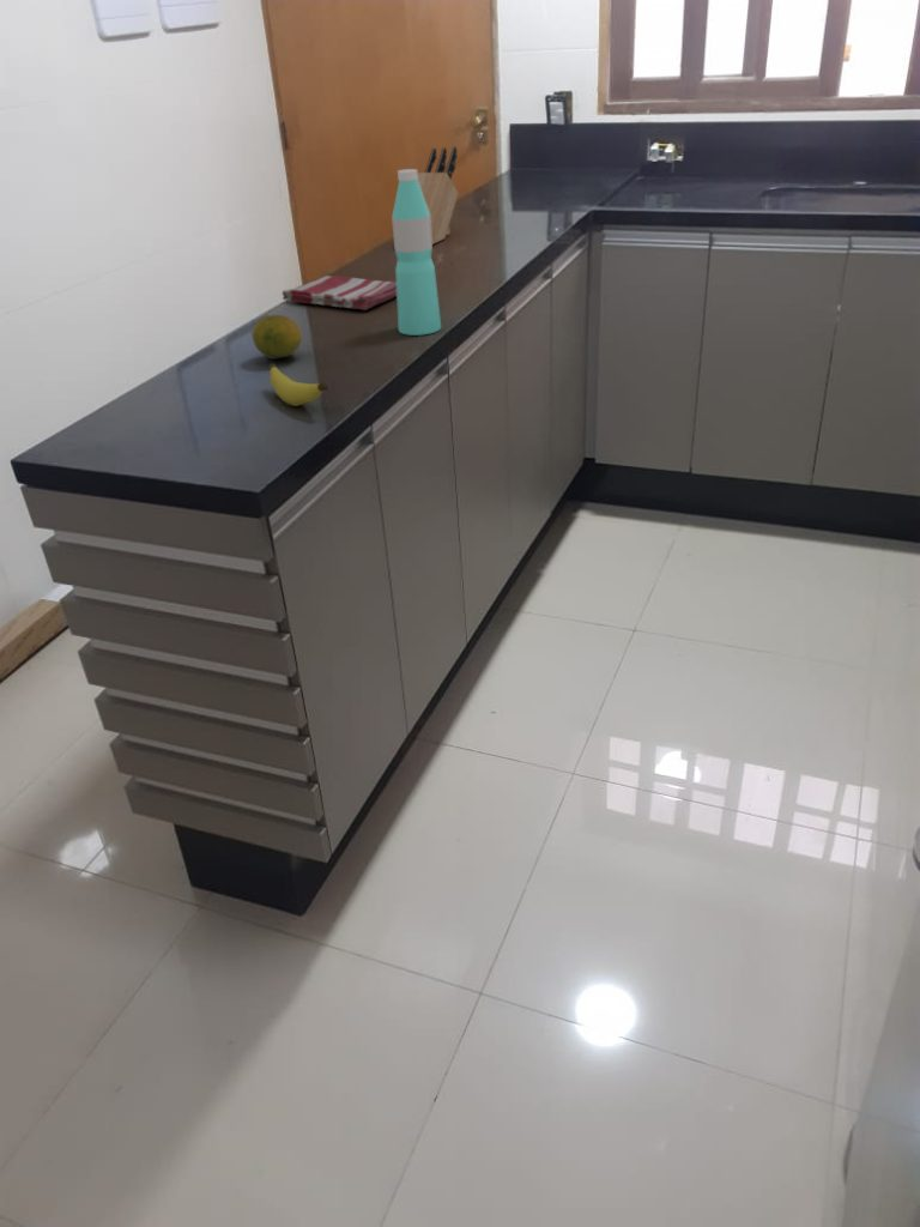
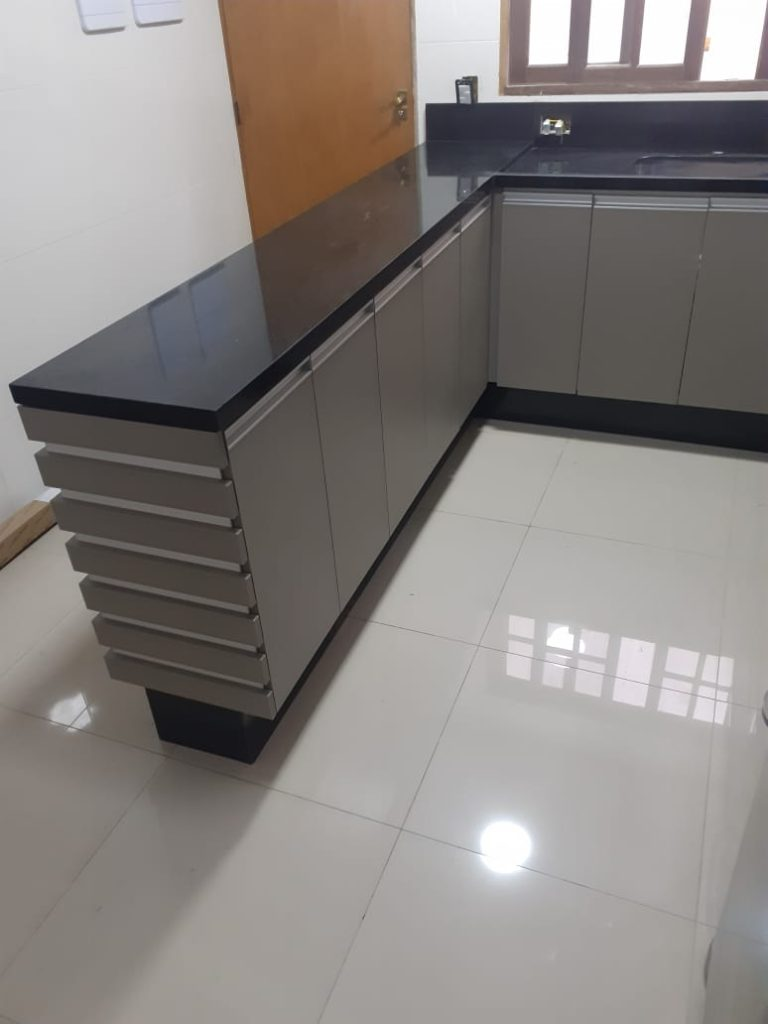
- dish towel (345, 289)
- fruit (277, 336)
- knife block (429, 195)
- banana (291, 386)
- water bottle (413, 253)
